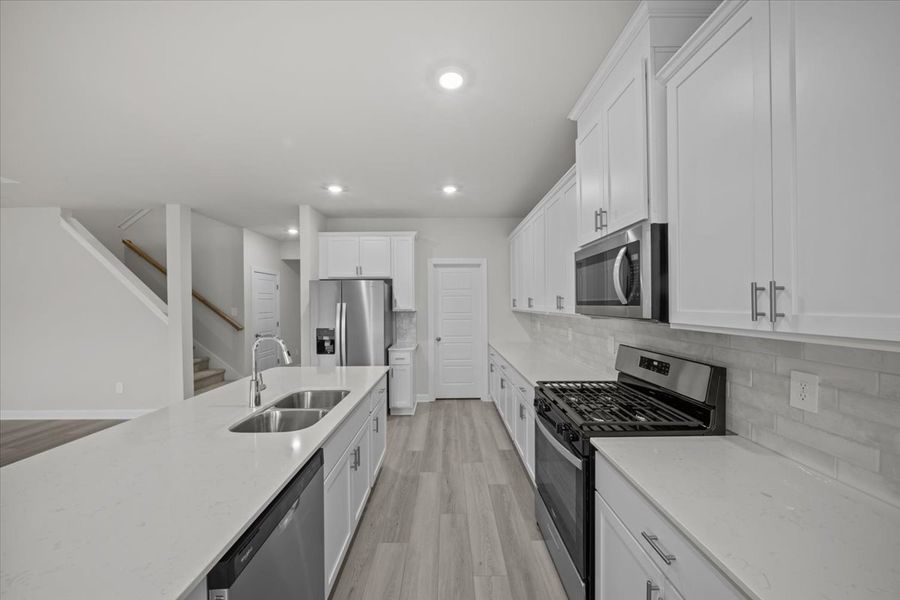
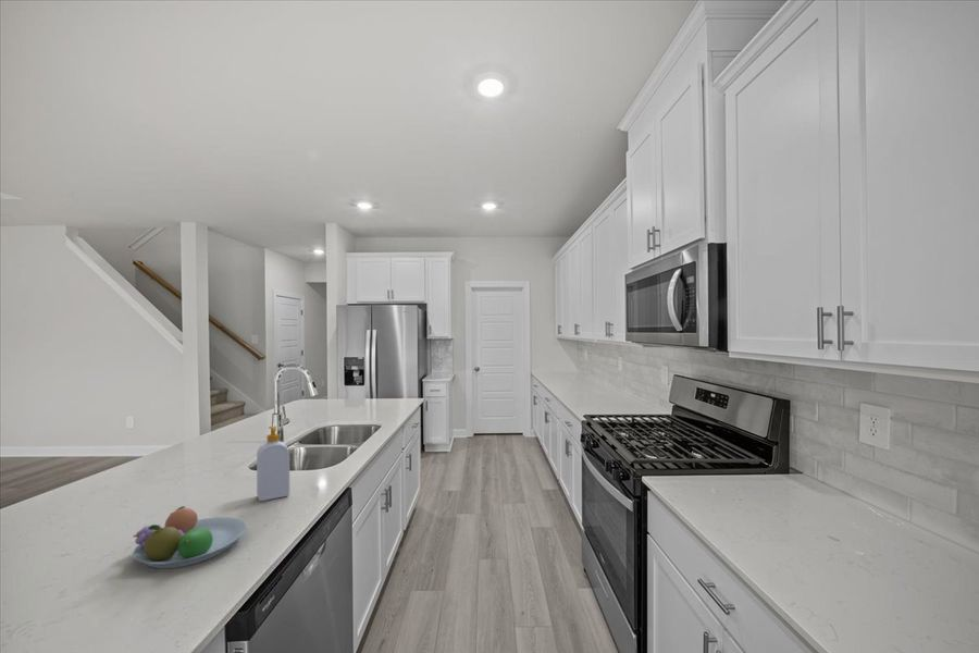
+ soap bottle (273, 460)
+ fruit bowl (190, 530)
